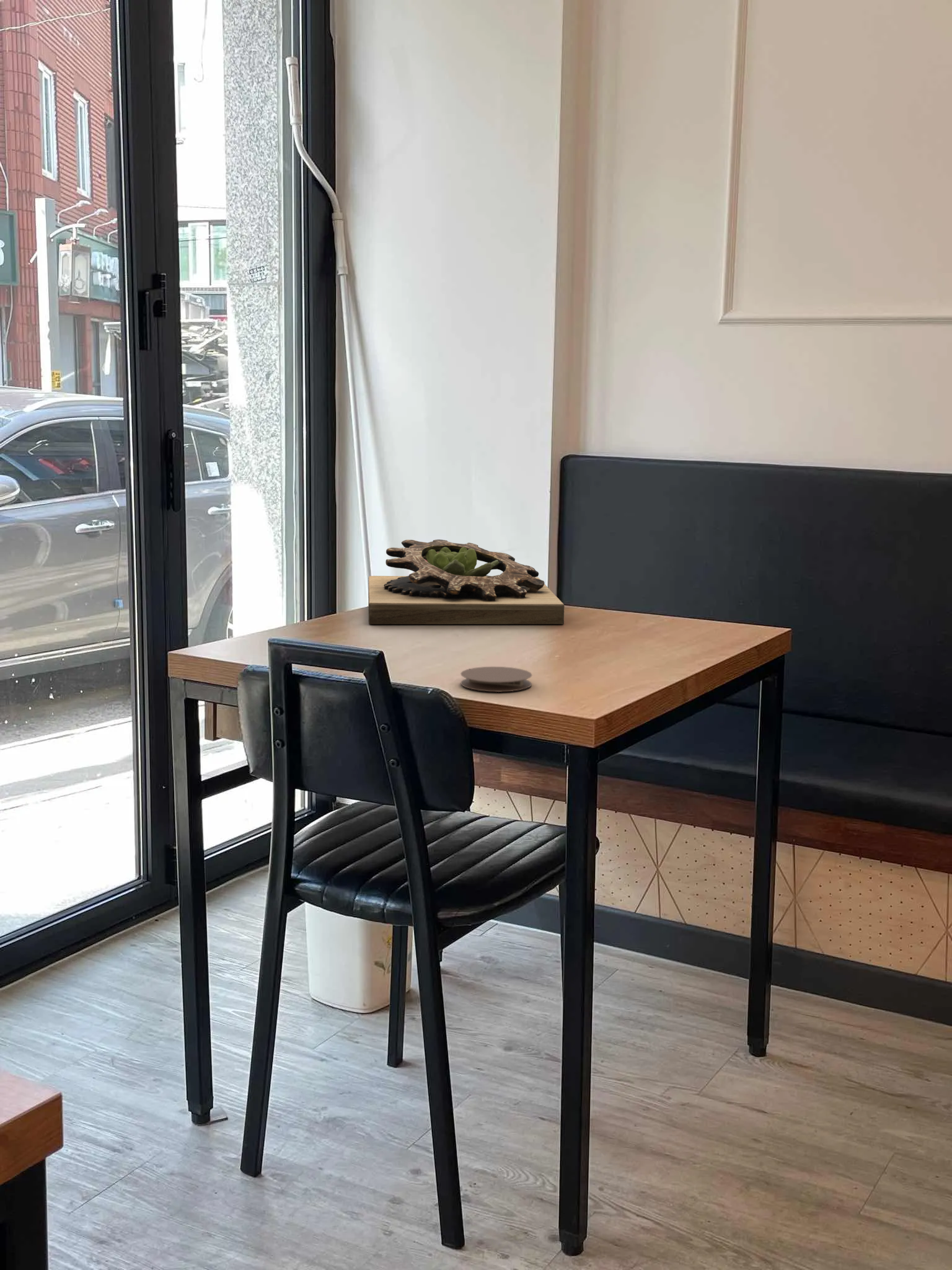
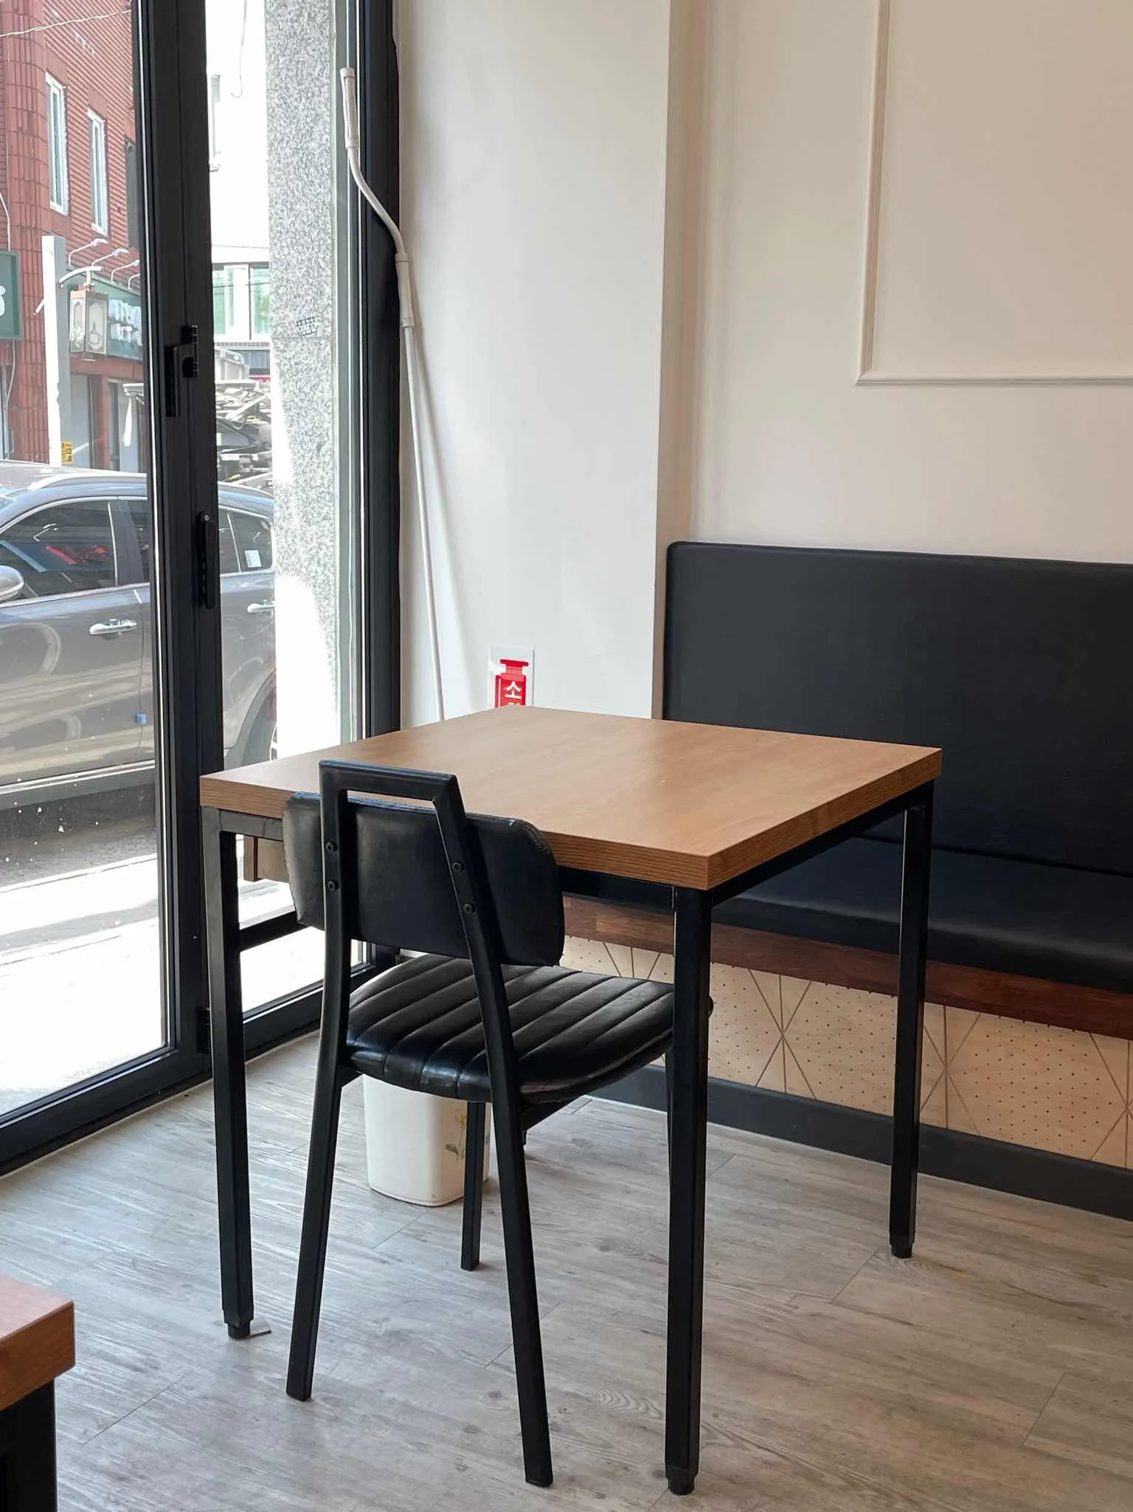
- coaster (496, 678)
- succulent planter (461, 577)
